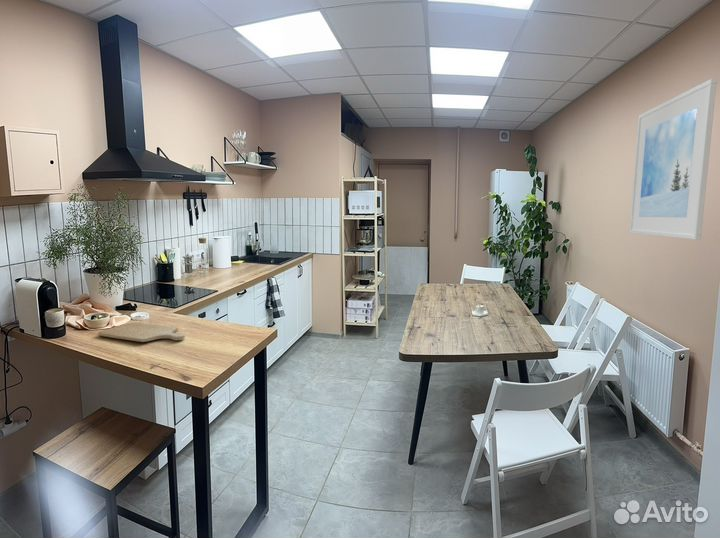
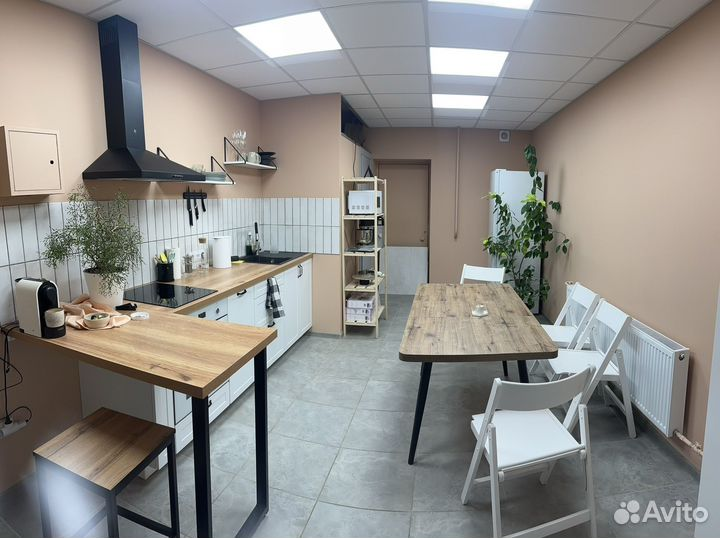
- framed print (665, 169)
- chopping board (148, 332)
